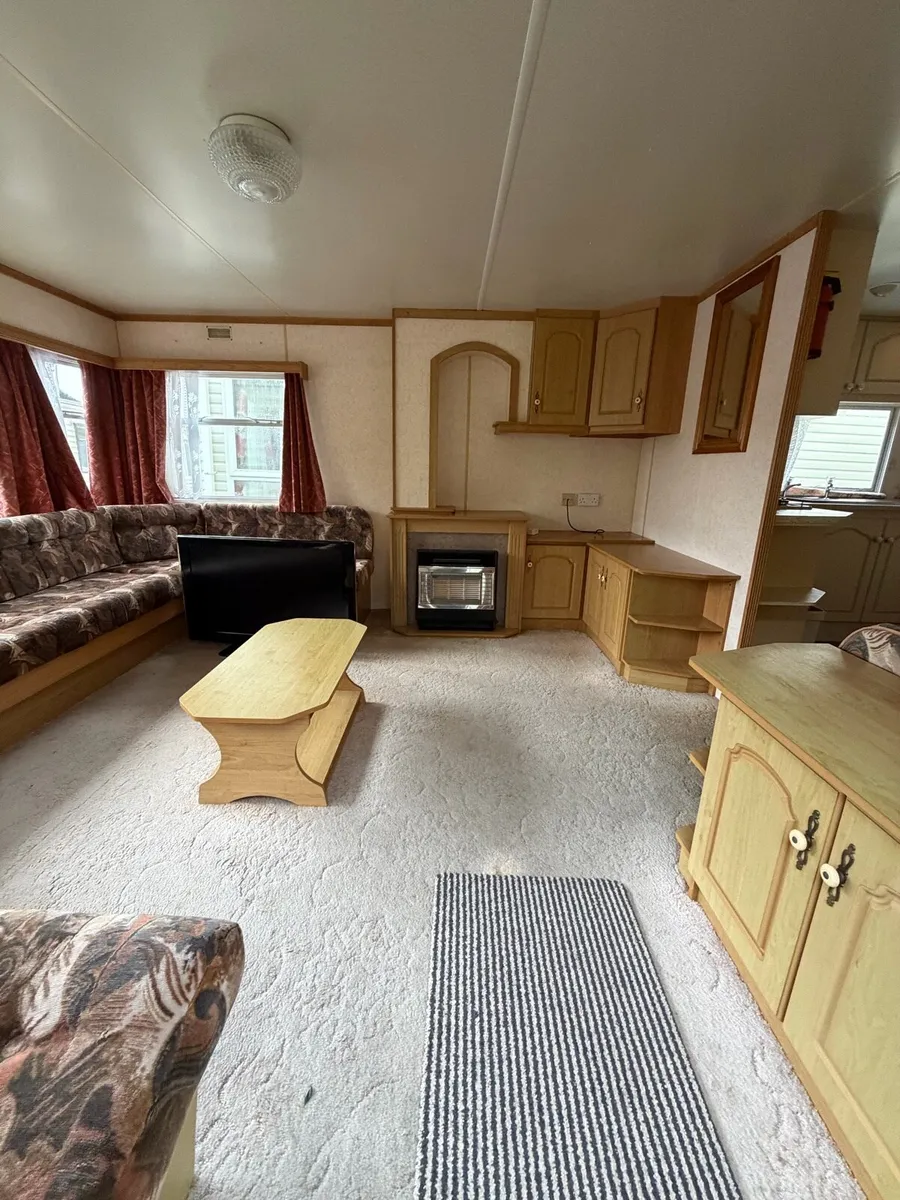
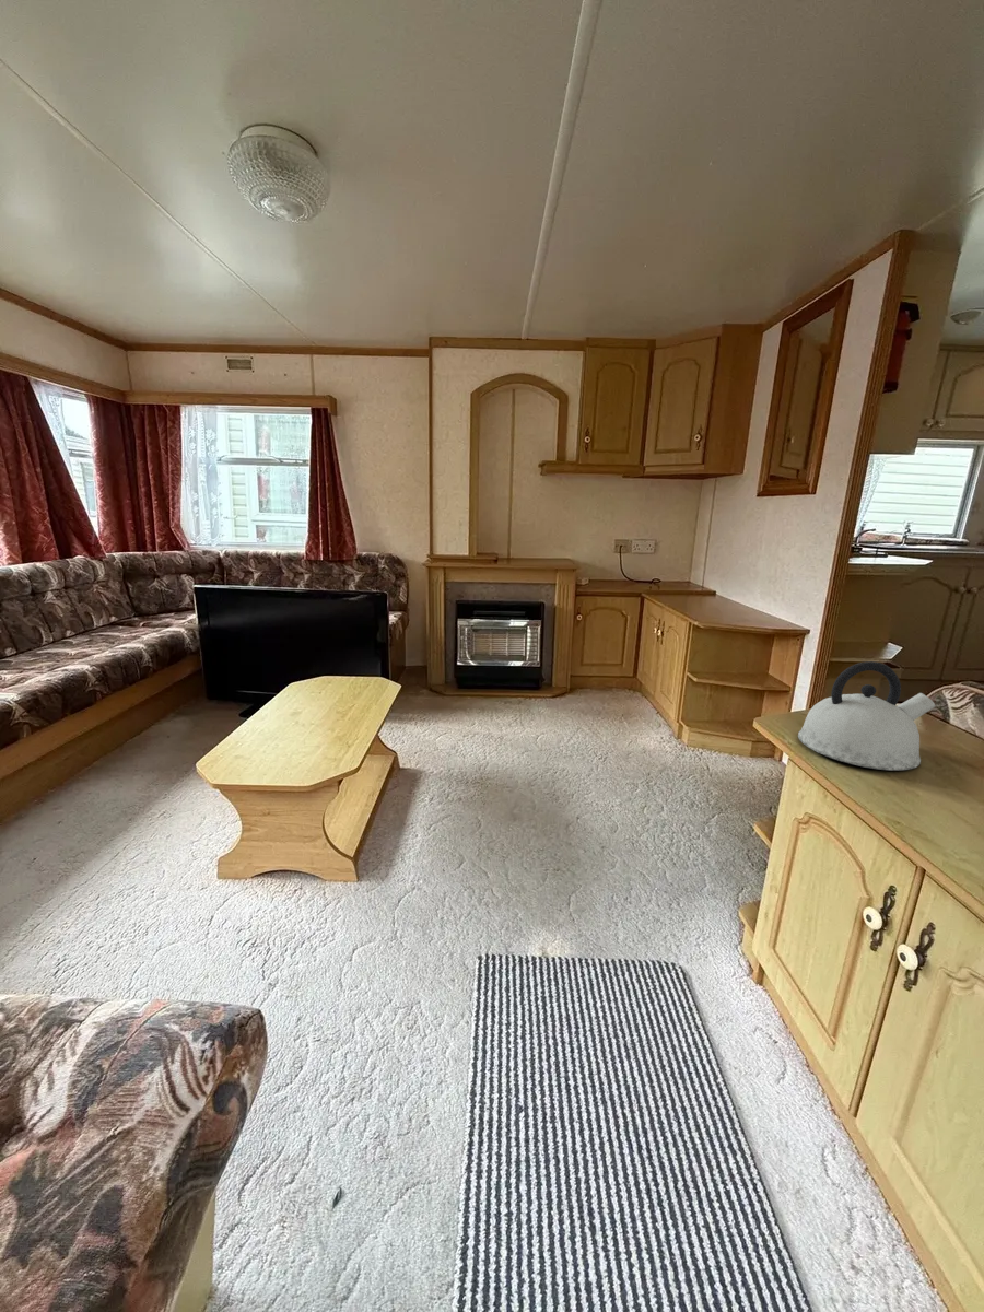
+ kettle (870, 705)
